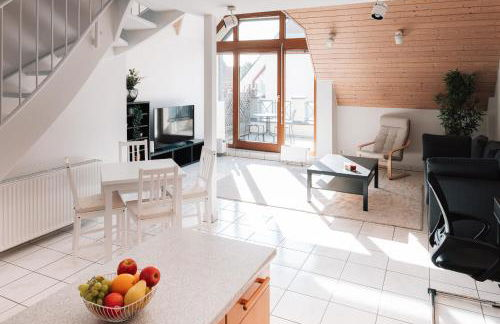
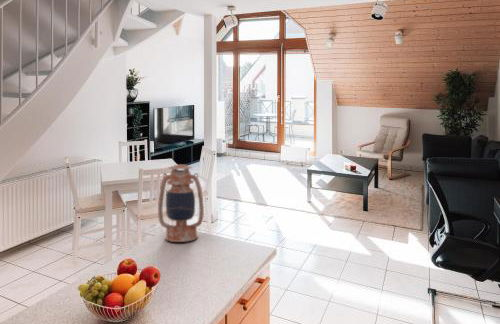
+ oil lamp (180, 201)
